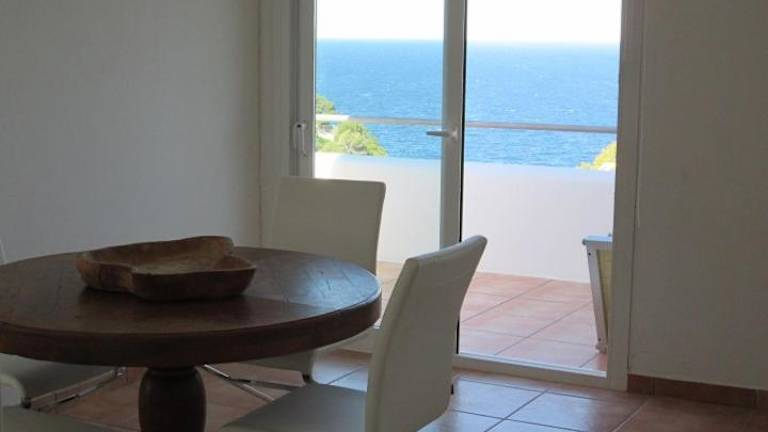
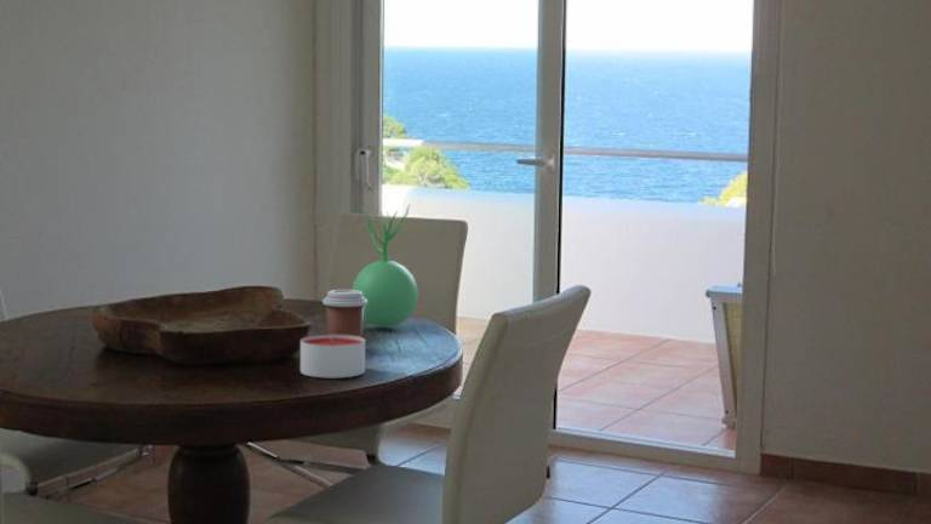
+ candle (332, 354)
+ coffee cup (344, 320)
+ vase (384, 264)
